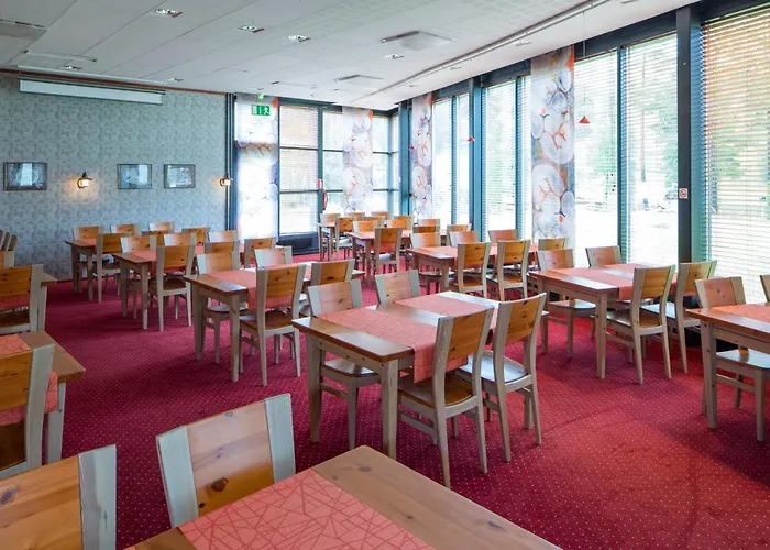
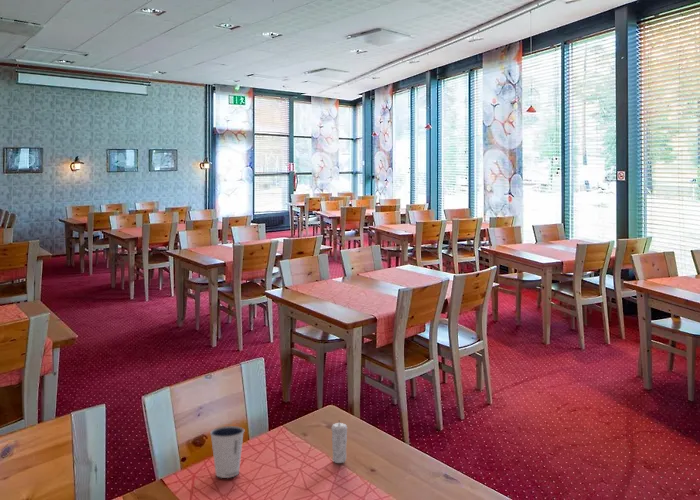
+ dixie cup (227, 452)
+ candle (339, 439)
